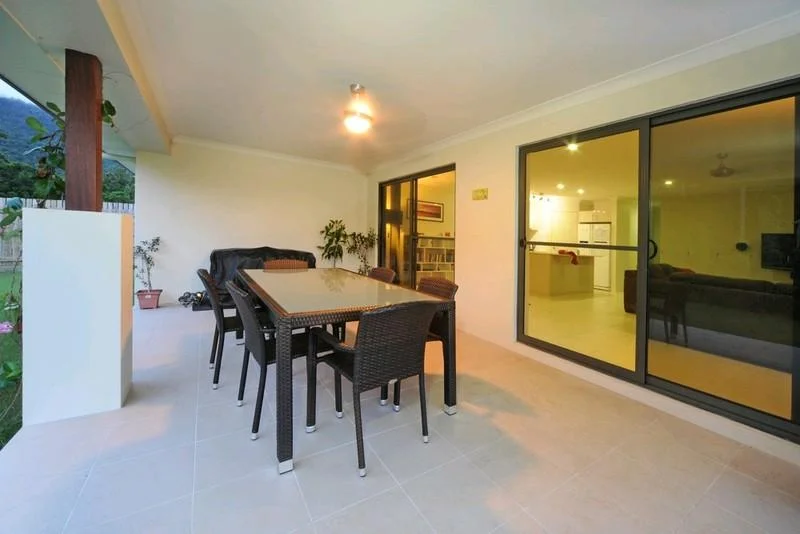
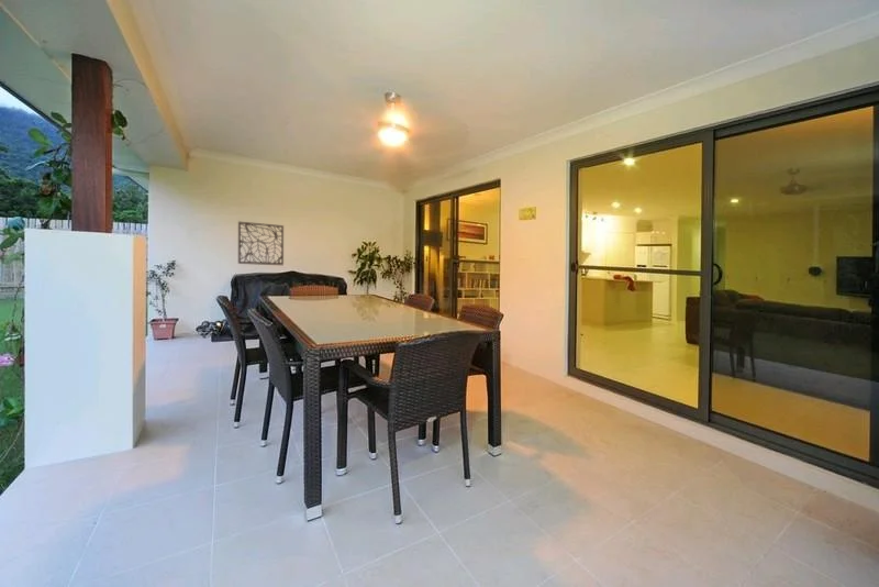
+ decorative wall panel (260, 242)
